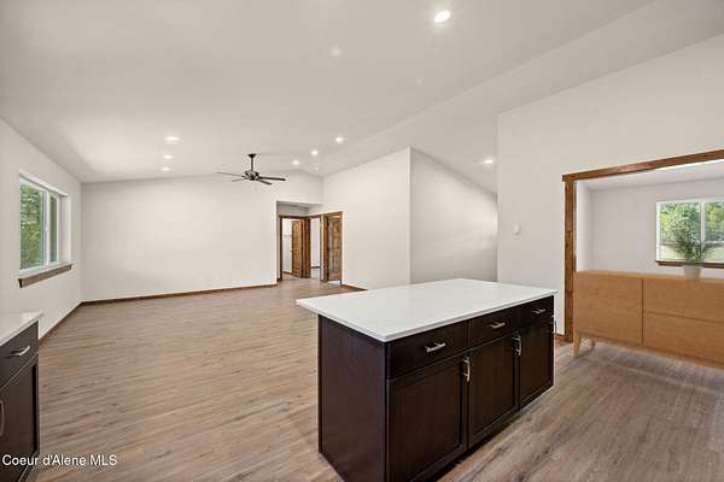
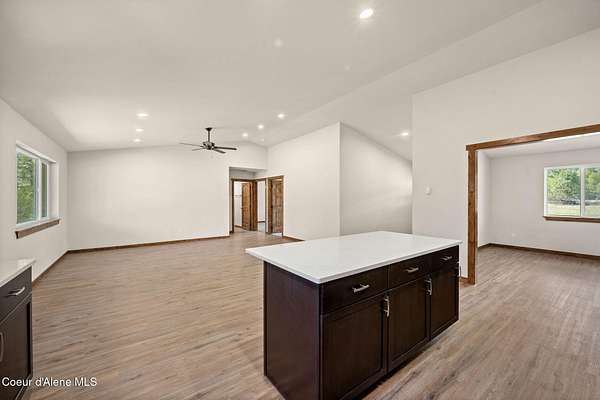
- sideboard (652, 323)
- potted plant (690, 252)
